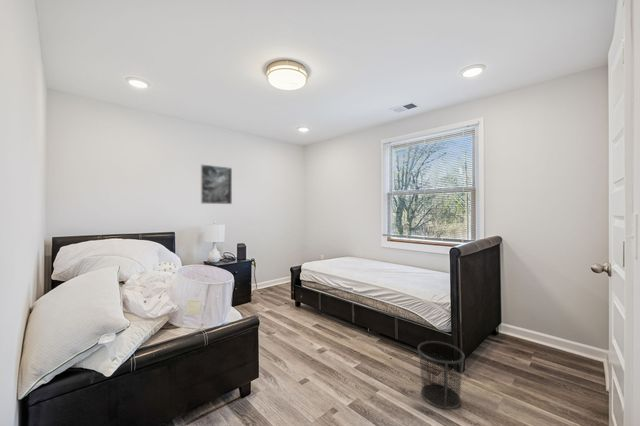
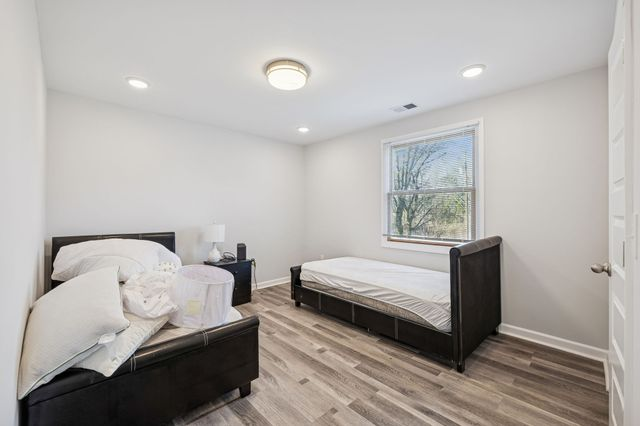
- waste bin (440, 373)
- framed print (216, 185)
